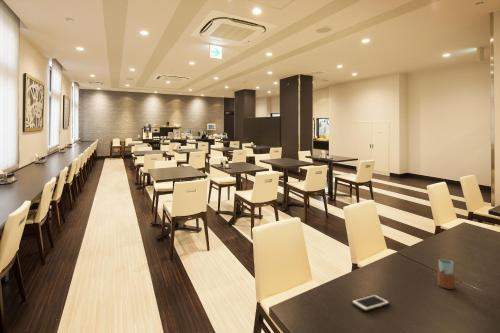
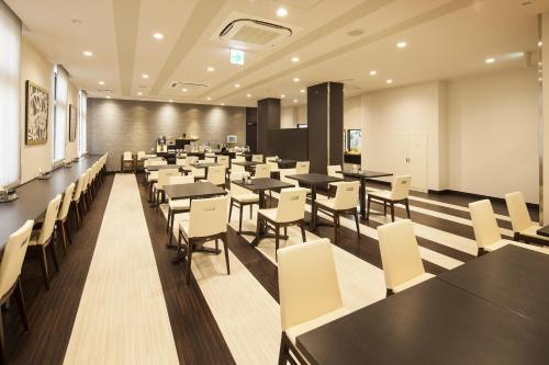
- drinking glass (449, 274)
- cell phone (370, 302)
